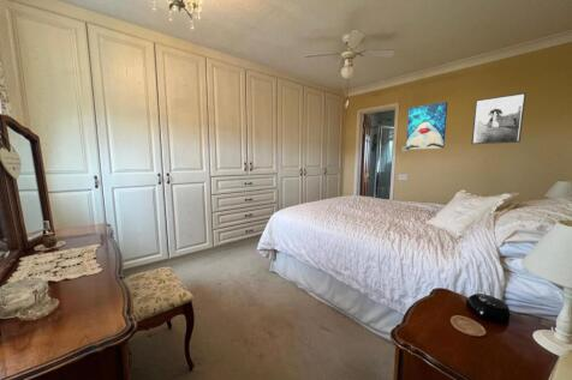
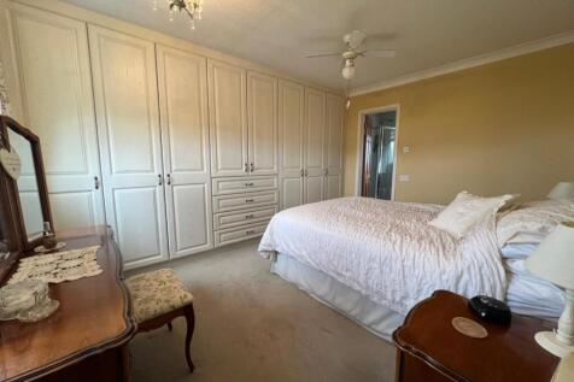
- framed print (496, 120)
- wall art (425, 127)
